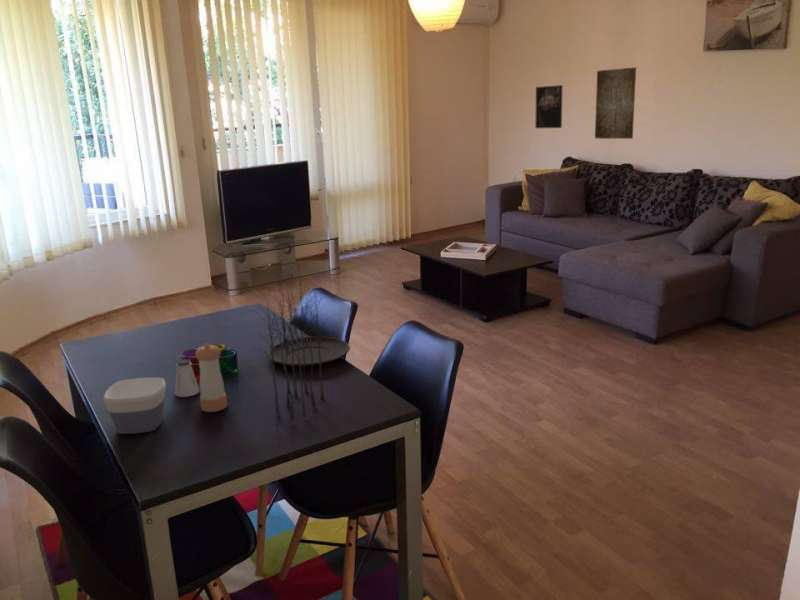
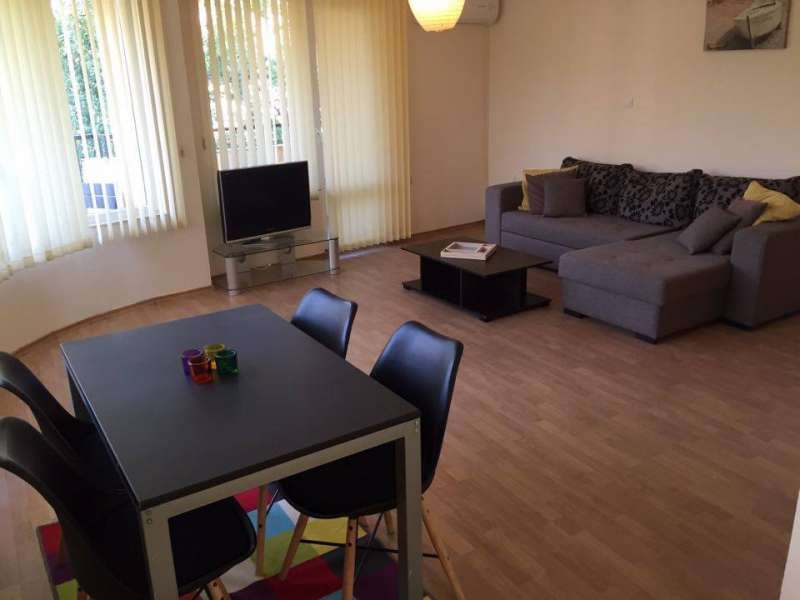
- bowl (137, 406)
- saltshaker (185, 376)
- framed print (548, 107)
- plate (308, 352)
- pepper shaker (210, 375)
- plant (295, 339)
- wall art (614, 104)
